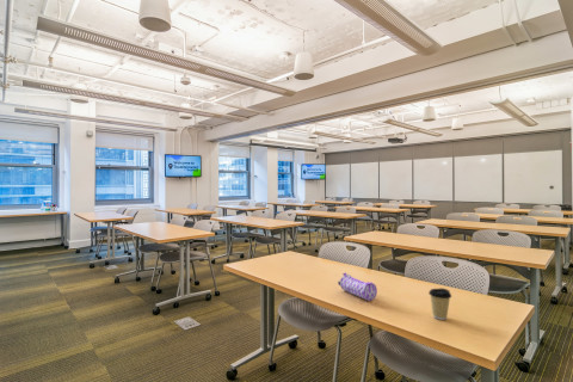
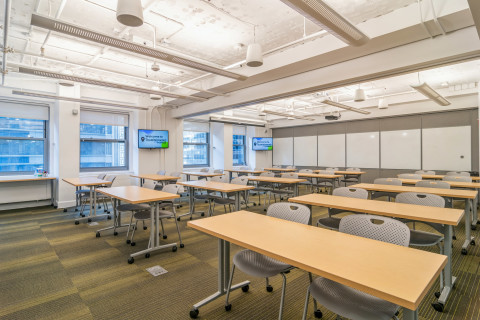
- coffee cup (439, 303)
- pencil case (357, 285)
